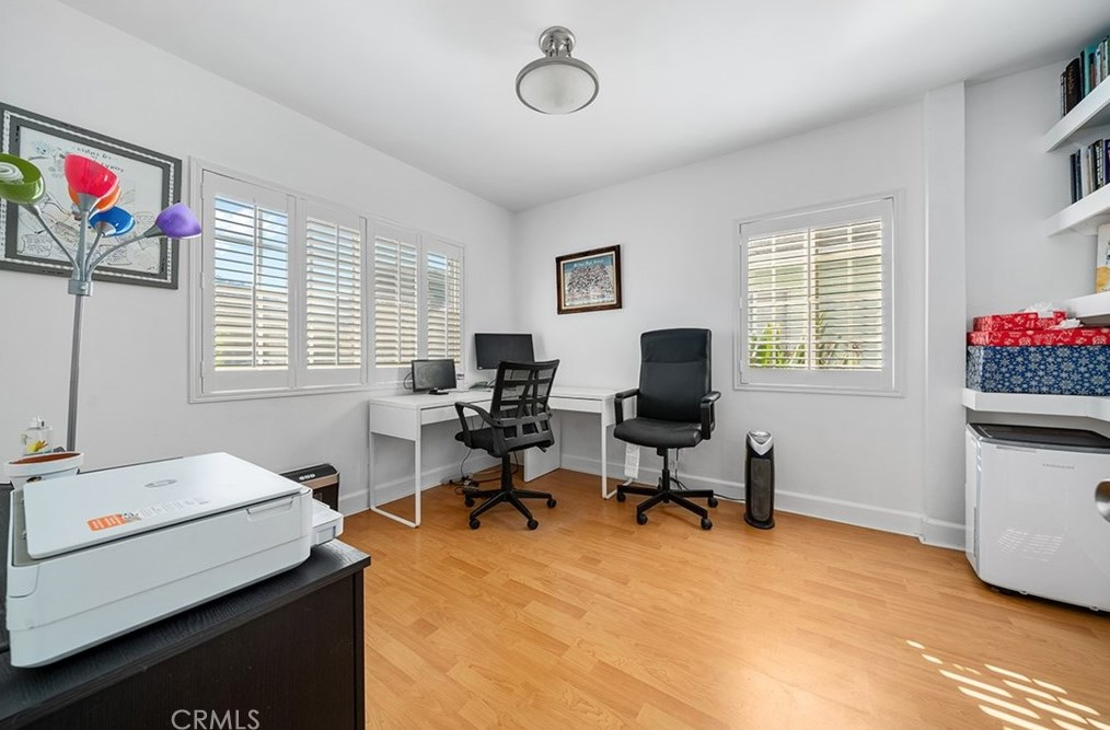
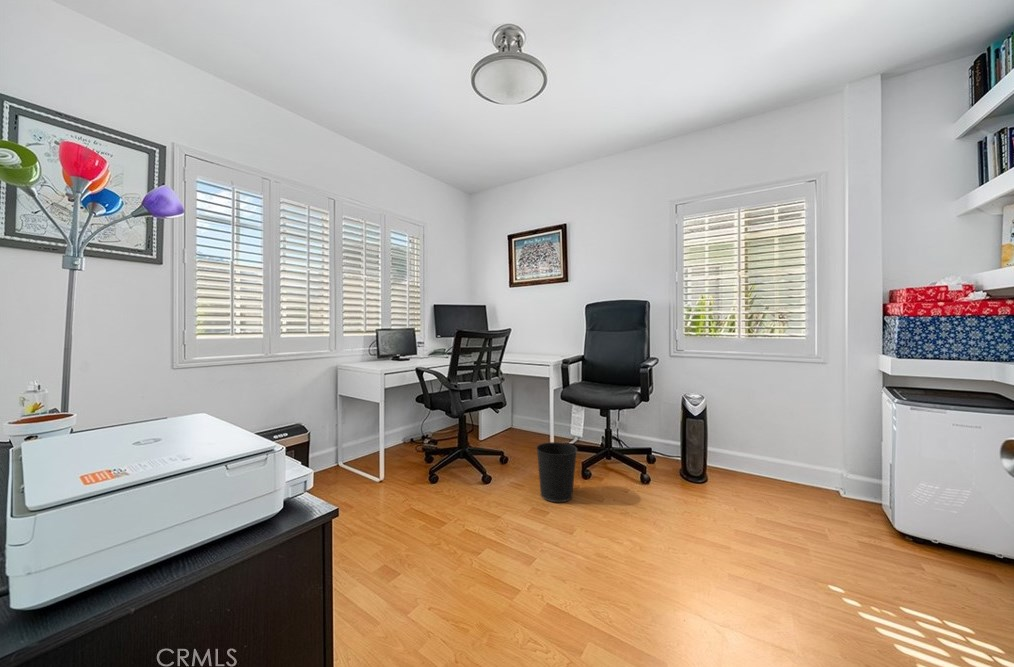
+ wastebasket (556, 471)
